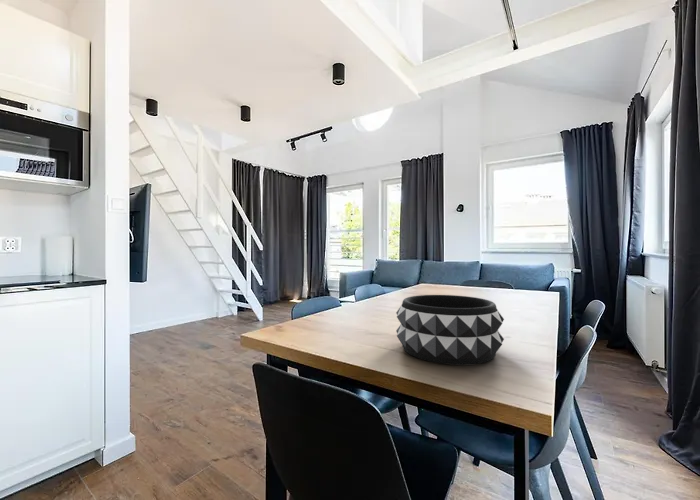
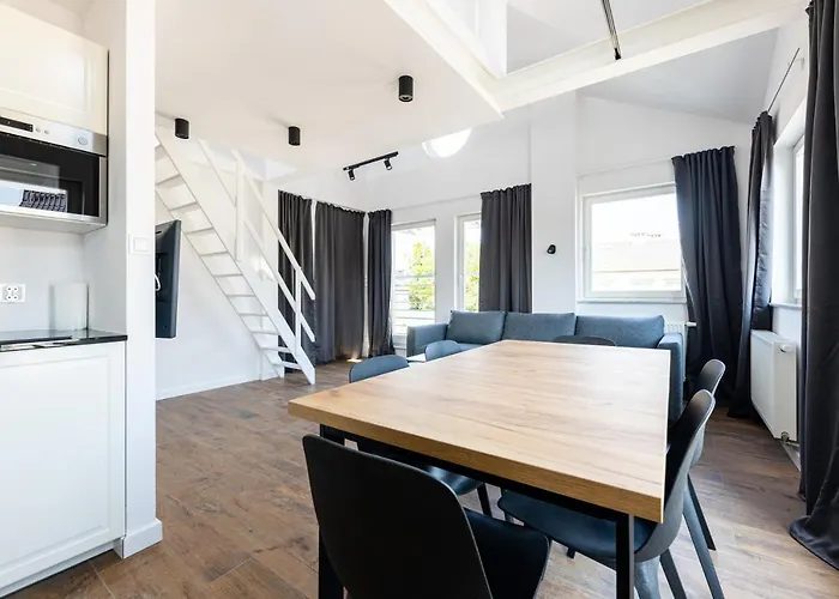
- decorative bowl (447, 325)
